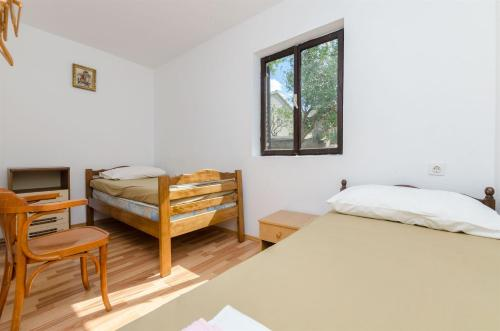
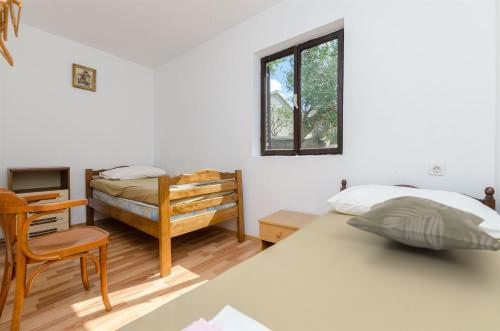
+ decorative pillow (416, 220)
